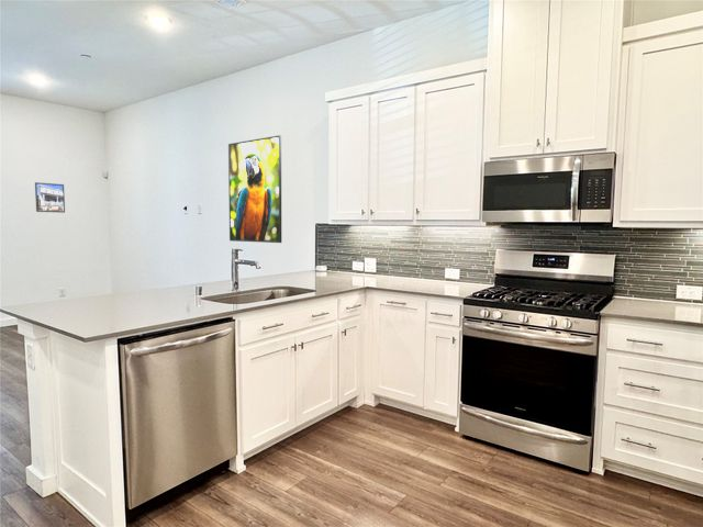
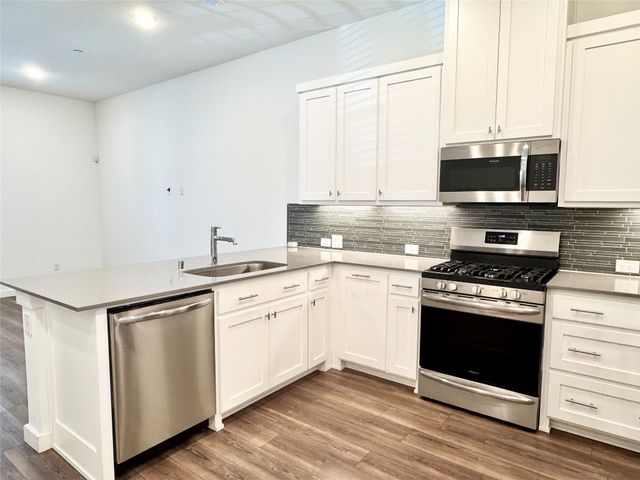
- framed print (49, 198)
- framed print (254, 191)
